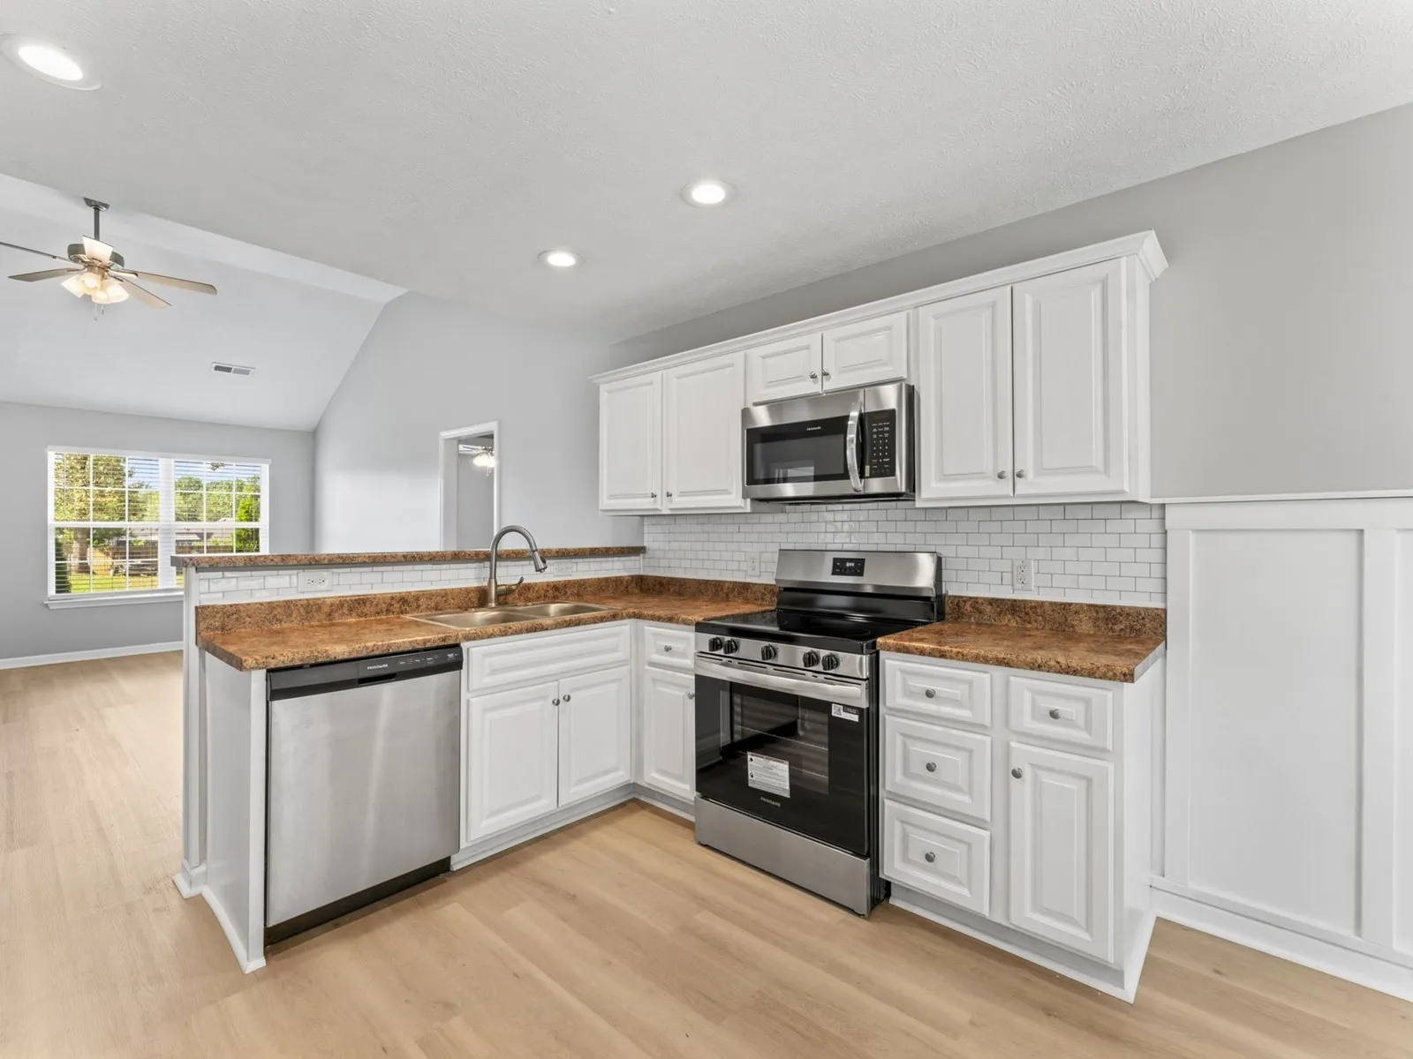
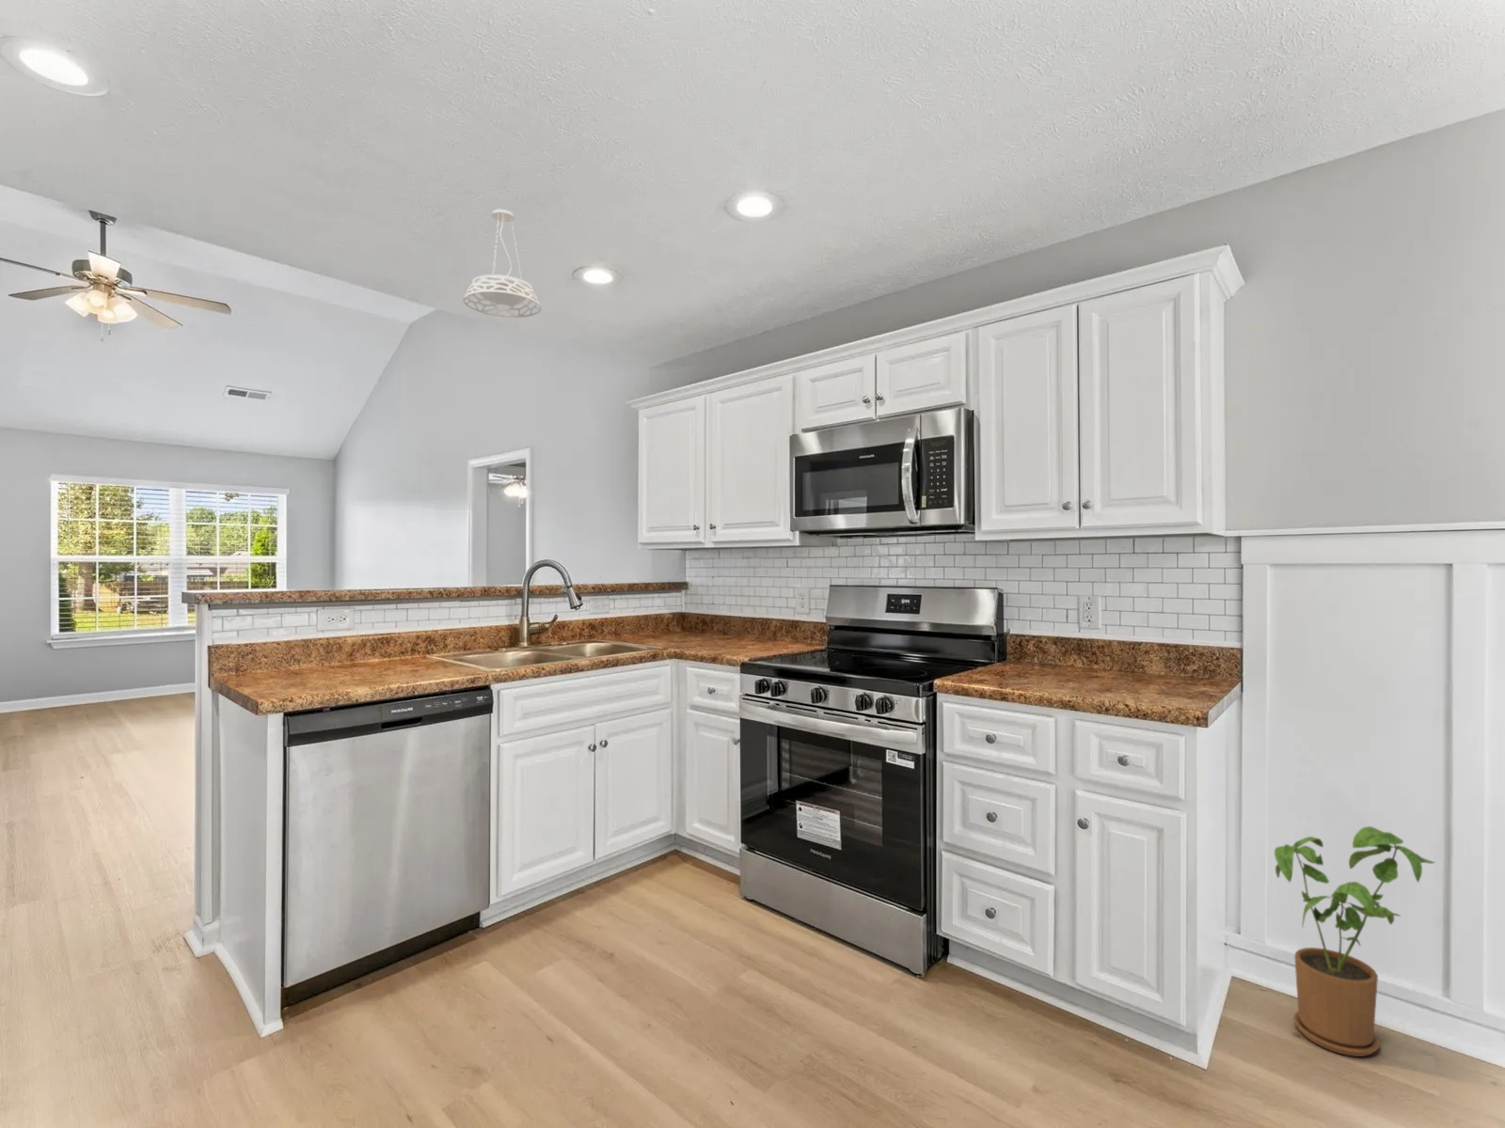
+ house plant (1340, 935)
+ pendant light (508, 257)
